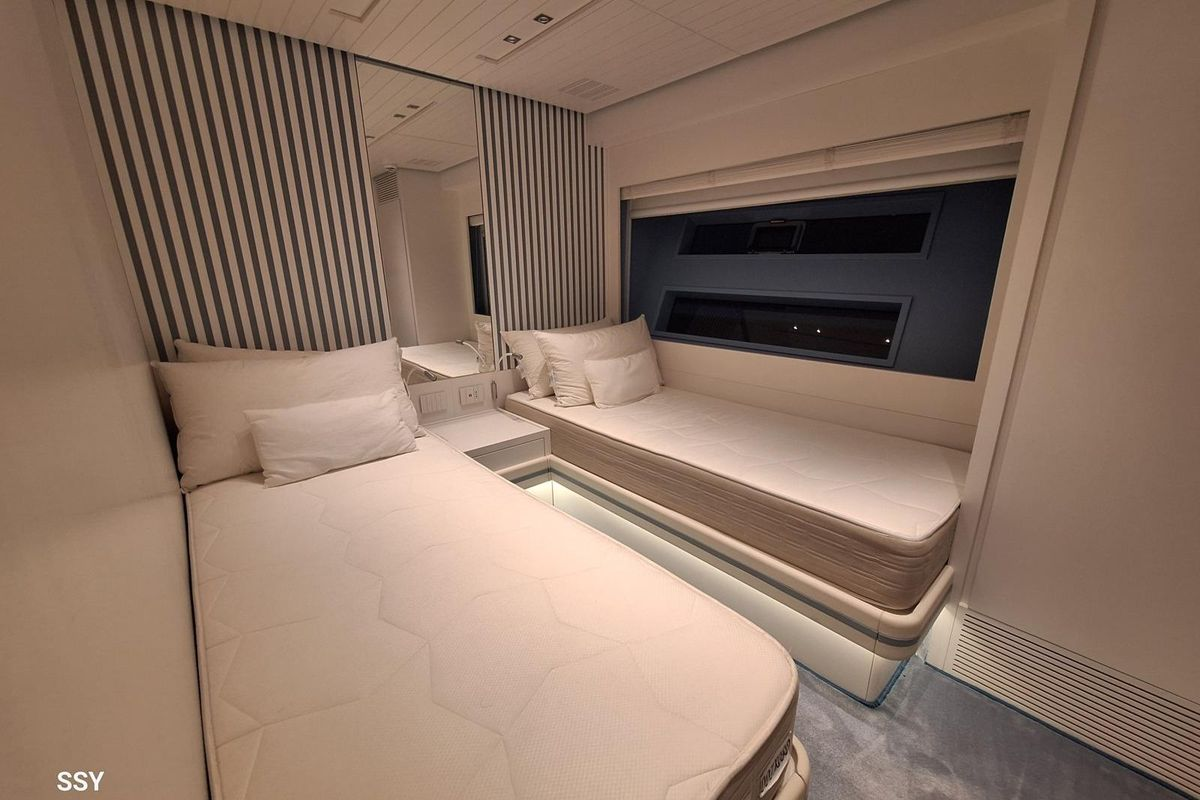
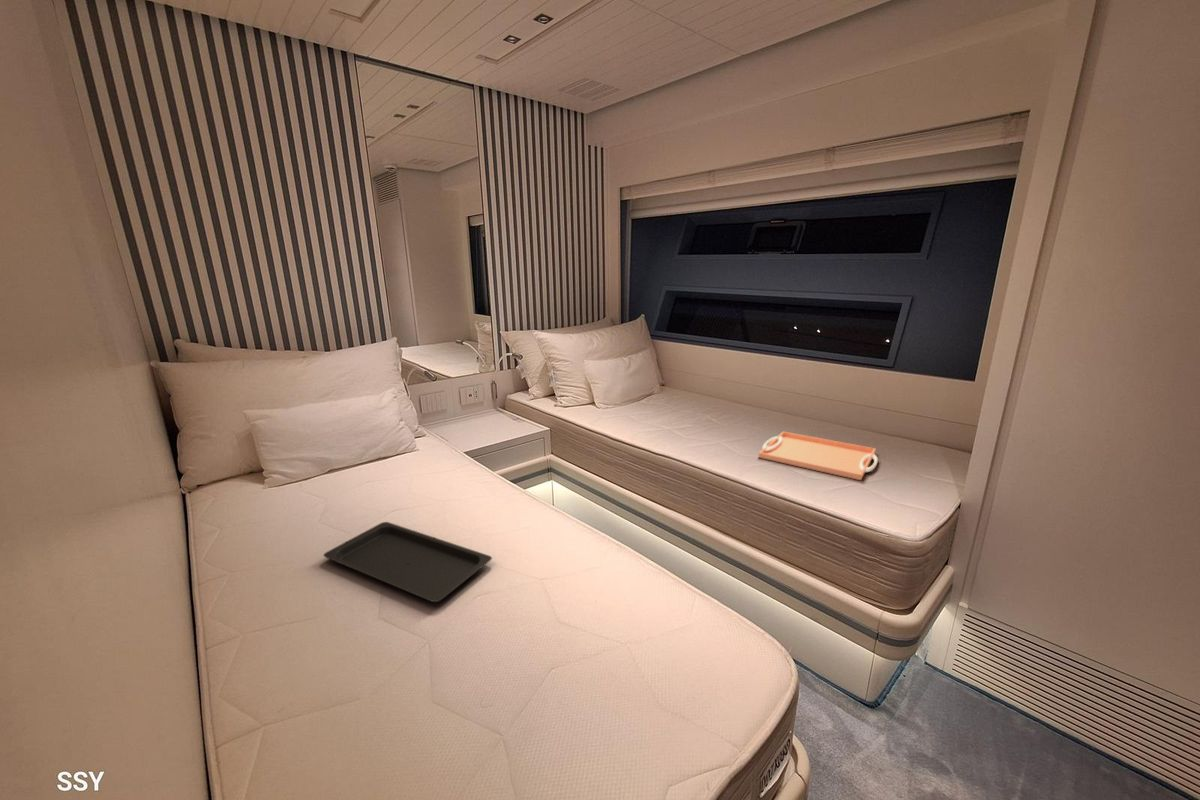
+ serving tray (407, 559)
+ serving tray (817, 452)
